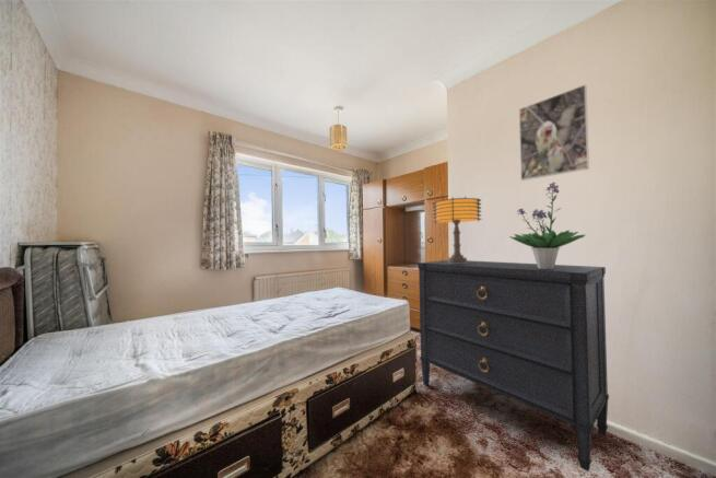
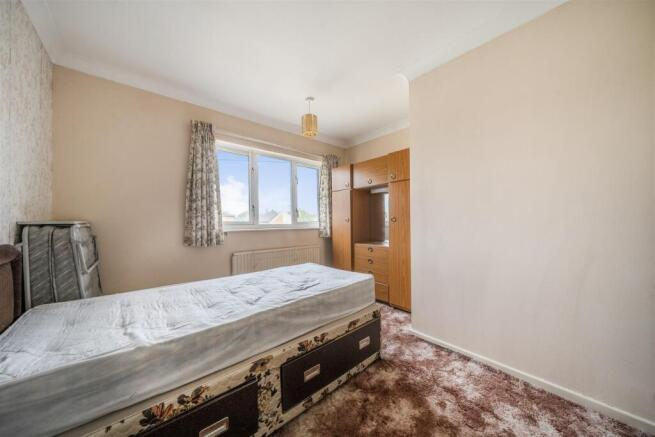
- table lamp (456, 230)
- dresser (498, 335)
- potted plant (545, 225)
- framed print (551, 136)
